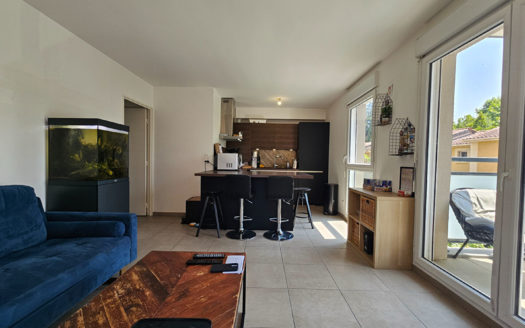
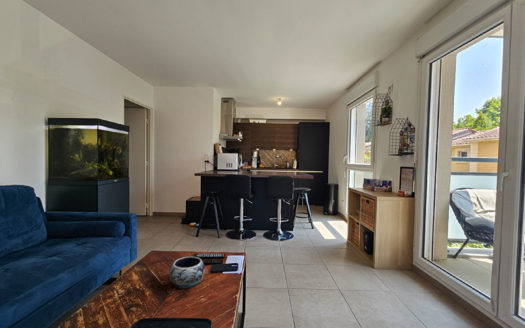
+ decorative bowl (187, 271)
